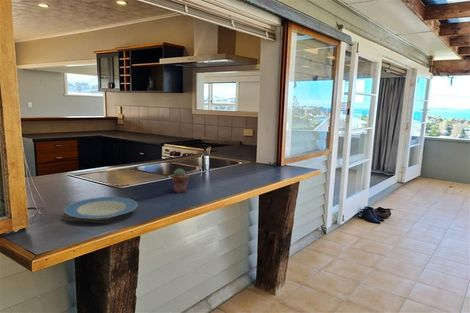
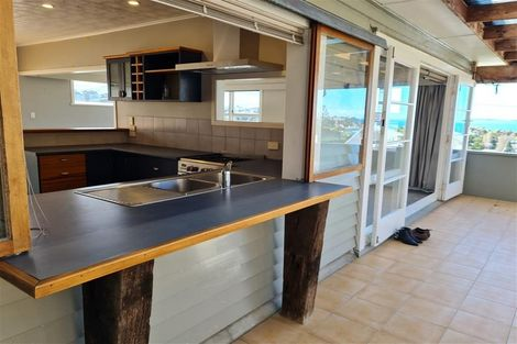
- plate (102, 210)
- potted succulent (180, 179)
